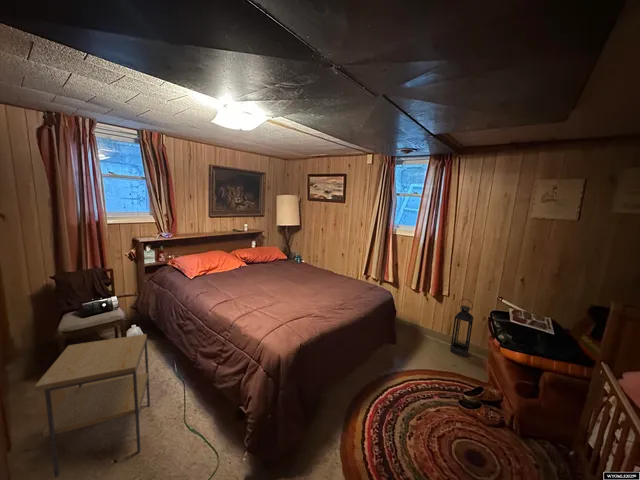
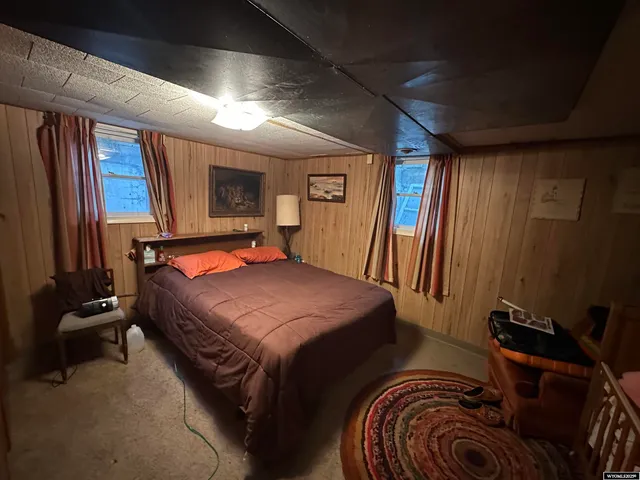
- side table (103, 396)
- lantern (459, 325)
